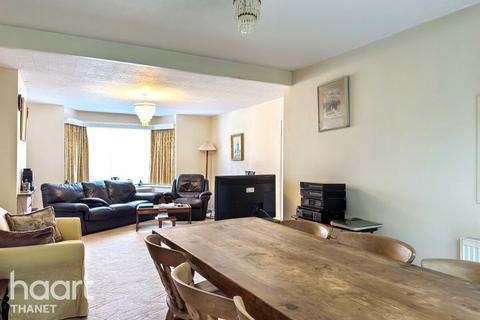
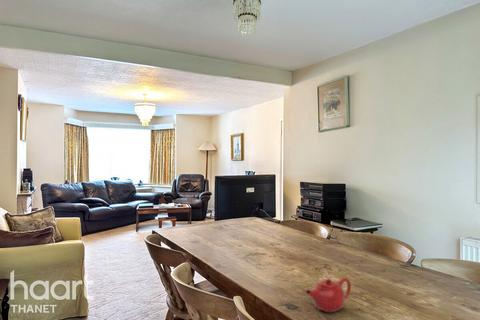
+ teapot (329, 293)
